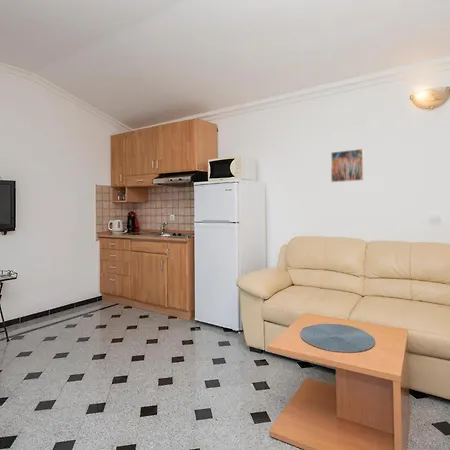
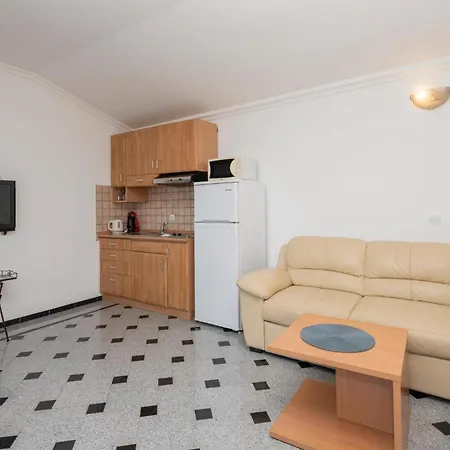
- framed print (346, 166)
